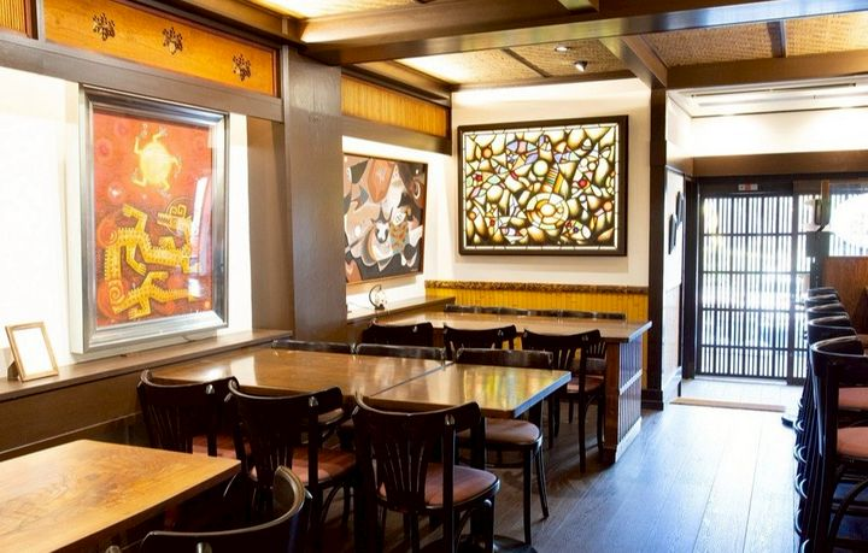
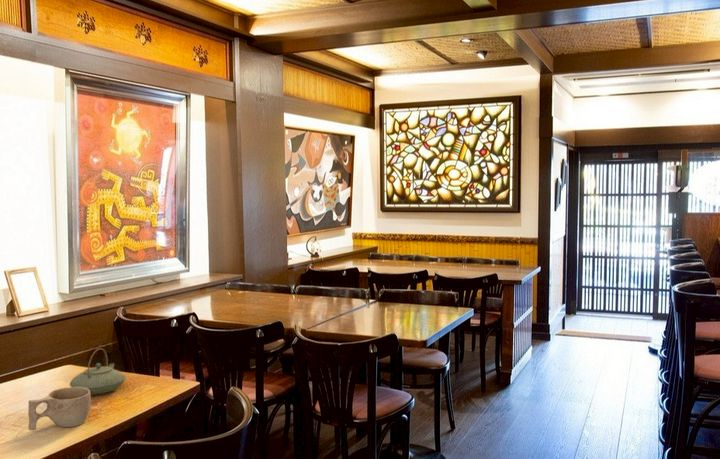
+ cup (59, 409)
+ teapot (99, 368)
